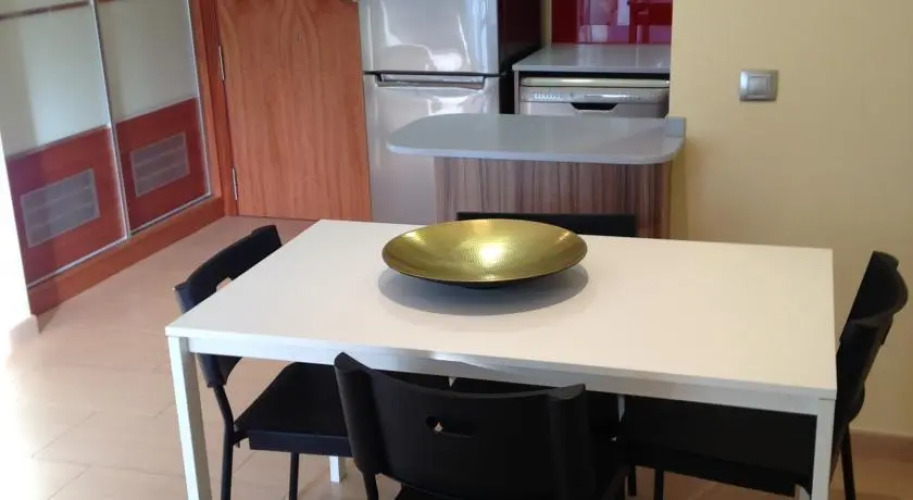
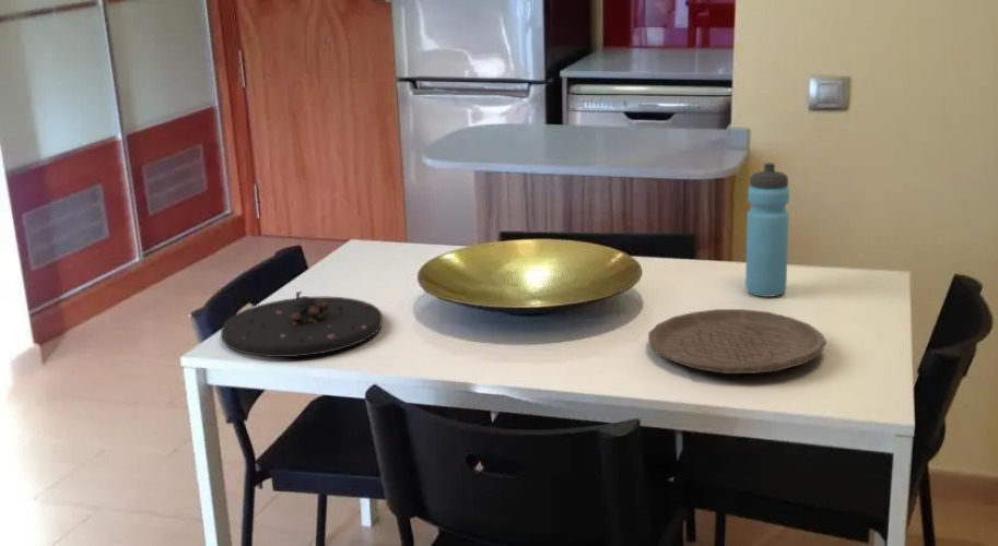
+ plate (301, 313)
+ water bottle (767, 228)
+ plate (735, 342)
